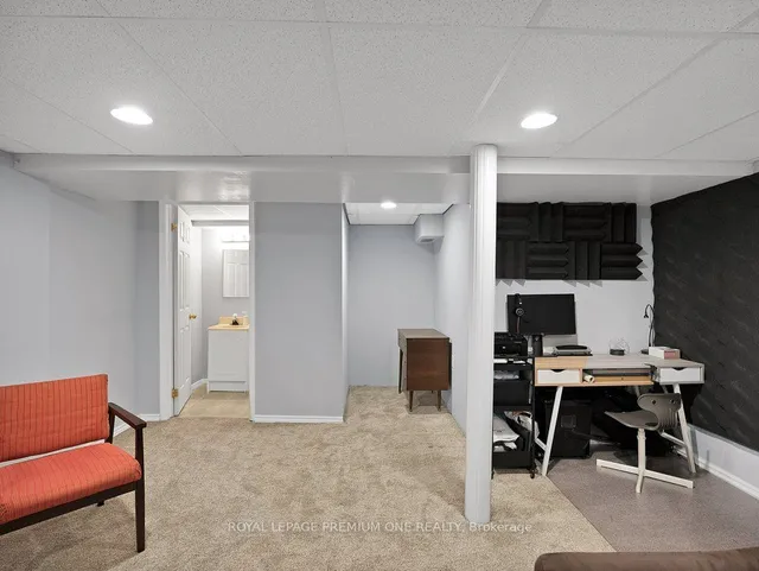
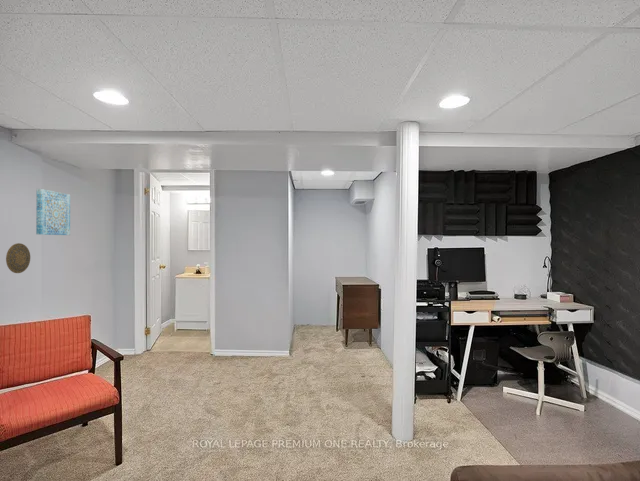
+ wall art (54, 213)
+ decorative plate (19, 258)
